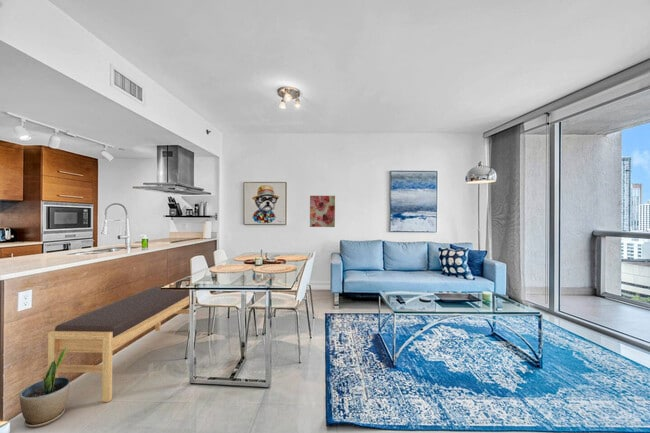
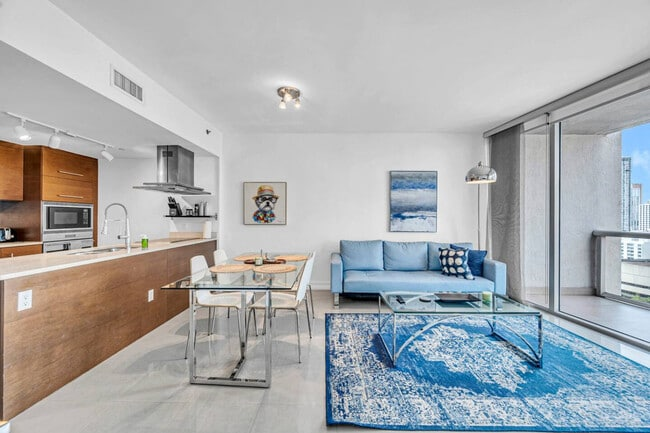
- potted plant (46, 385)
- bench (138, 329)
- wall art (322, 211)
